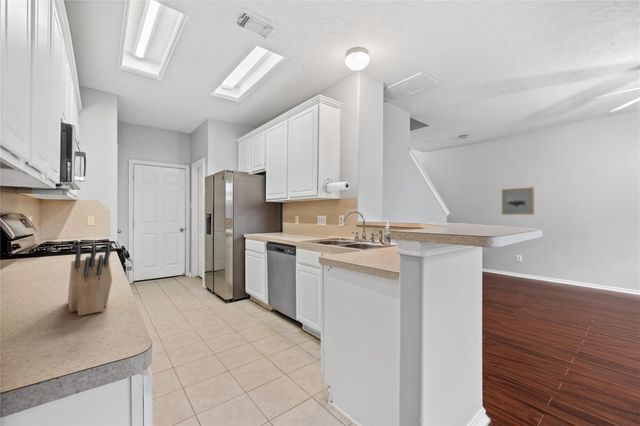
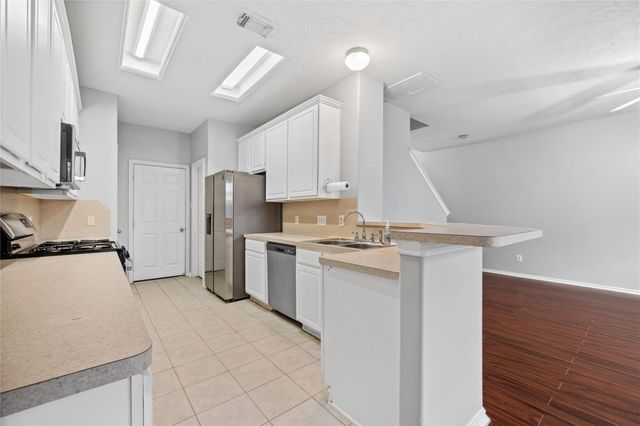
- knife block (89, 275)
- wall art (517, 201)
